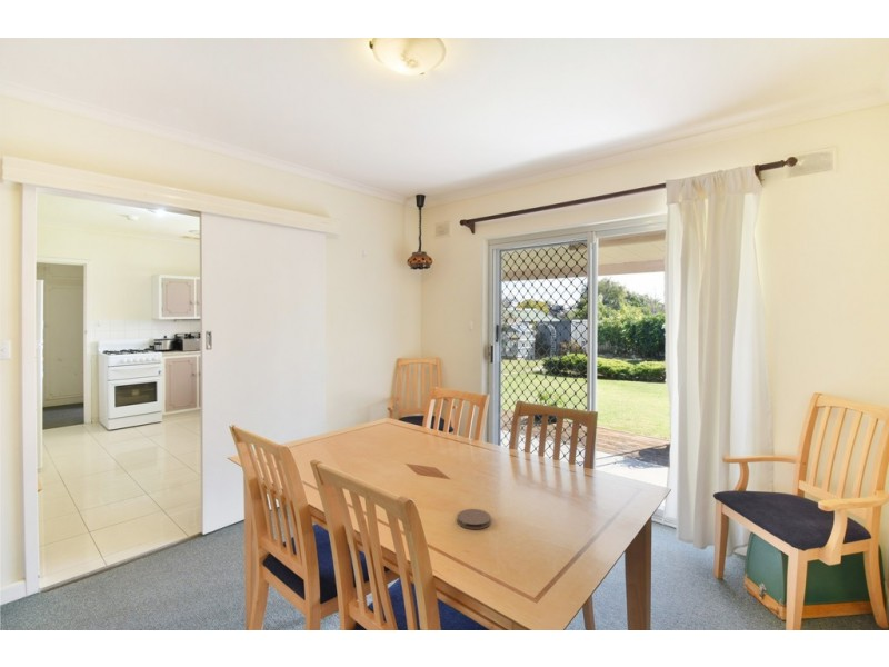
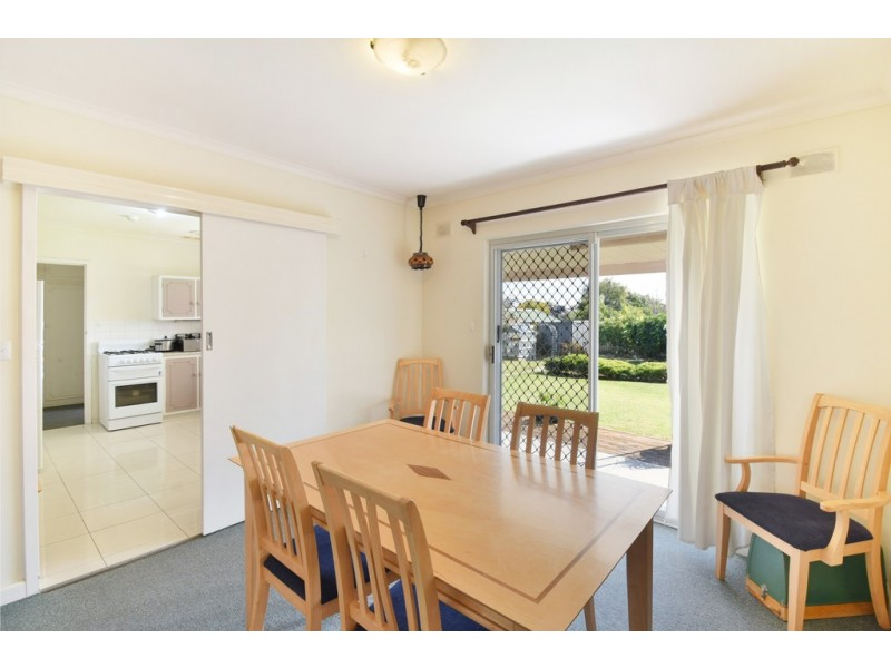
- coaster (473, 518)
